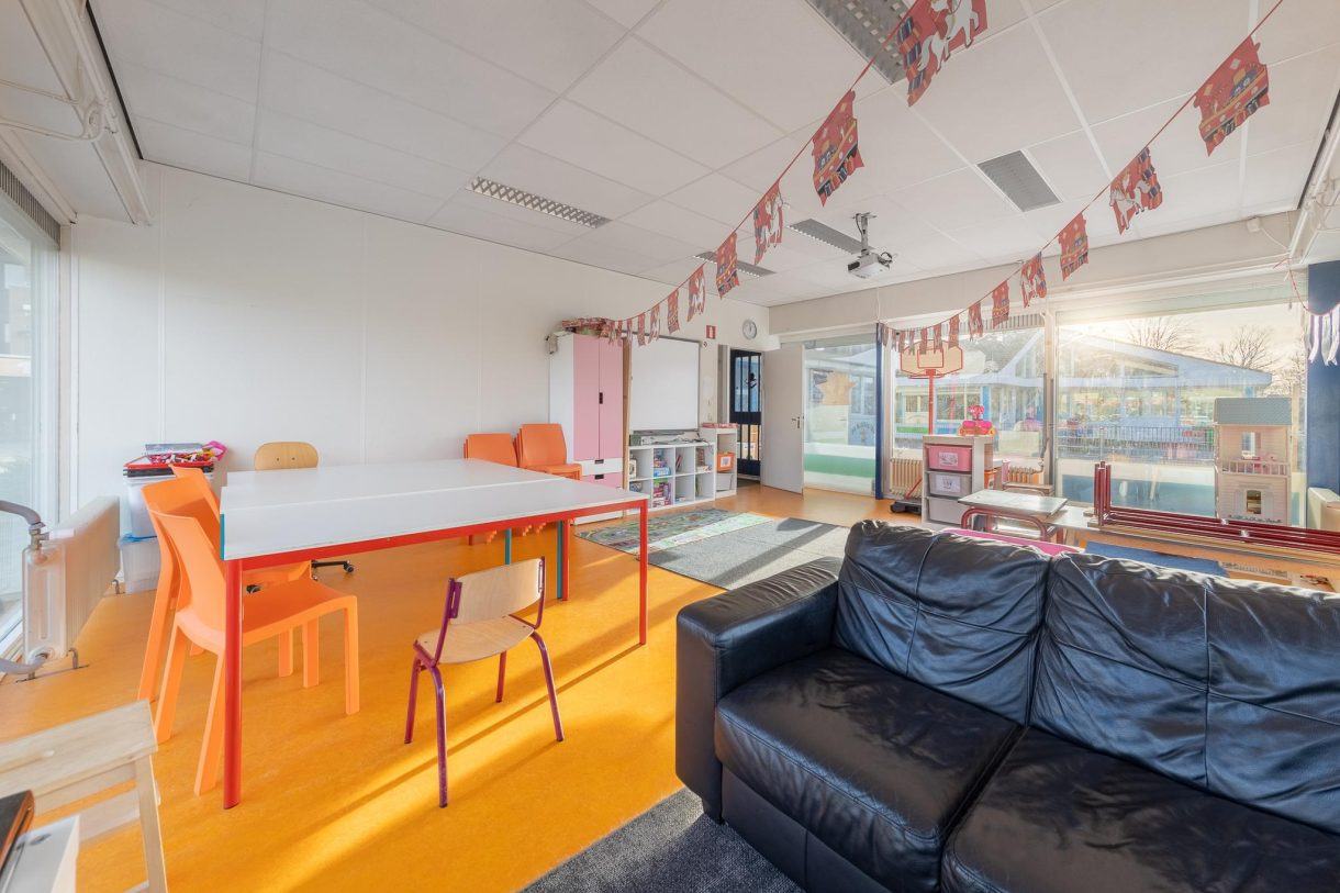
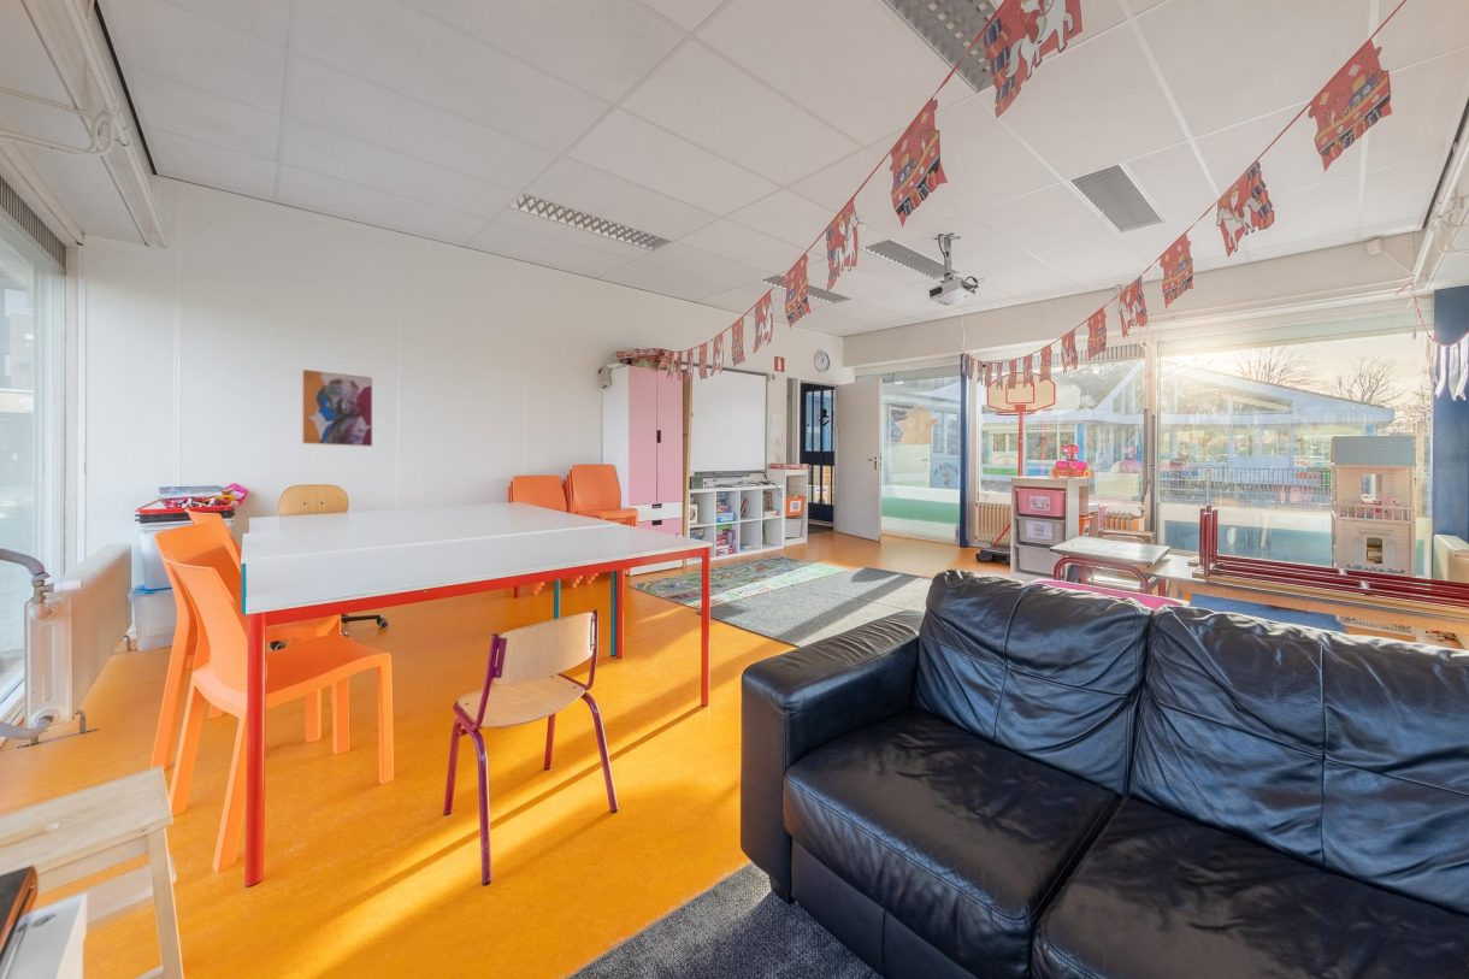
+ wall art (338, 408)
